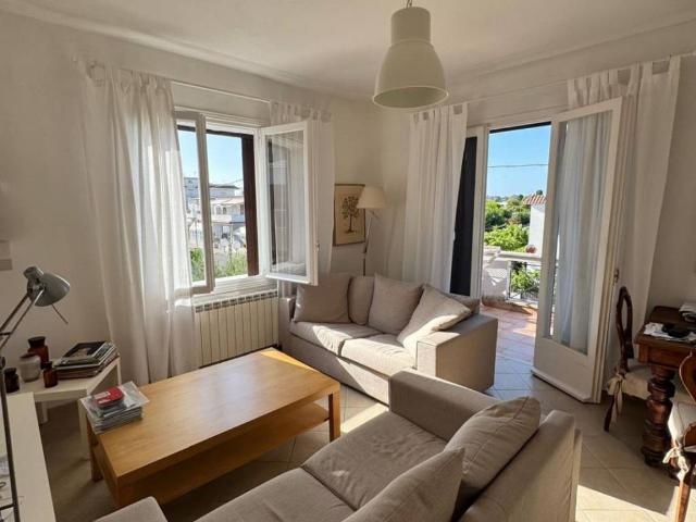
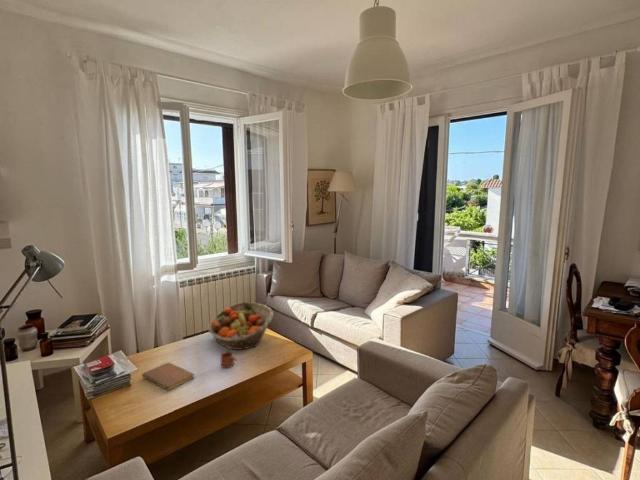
+ fruit basket (241, 324)
+ notebook (168, 375)
+ mug (229, 360)
